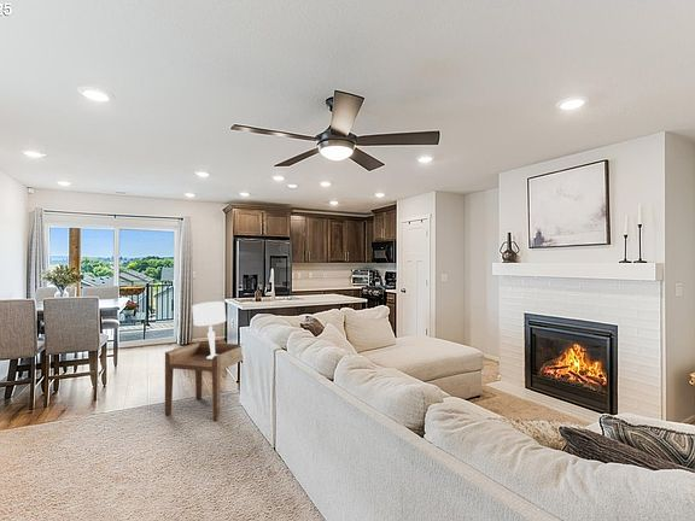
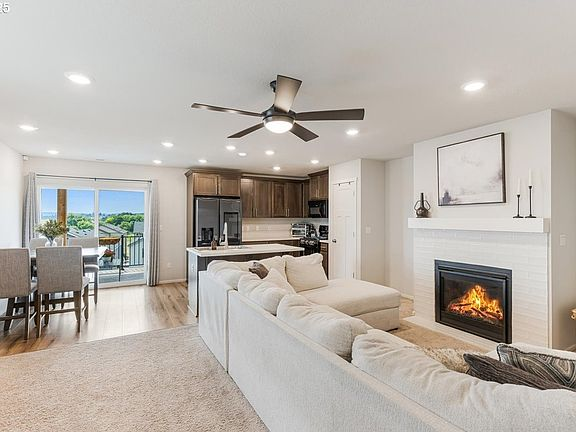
- table lamp (211, 330)
- side table (212, 377)
